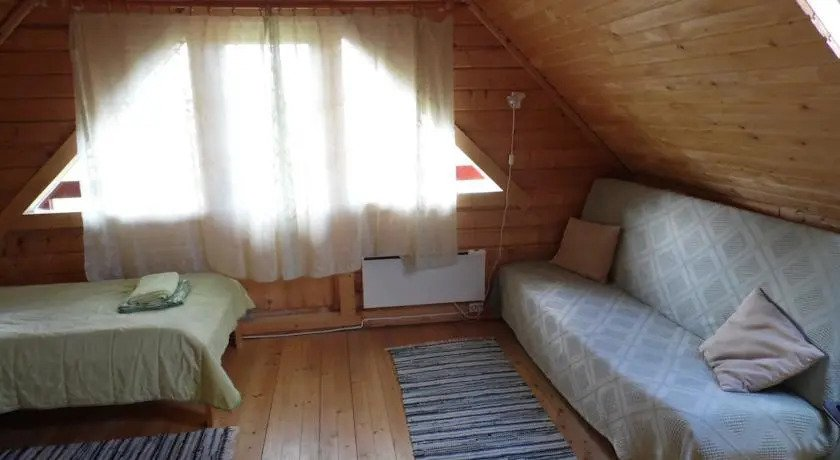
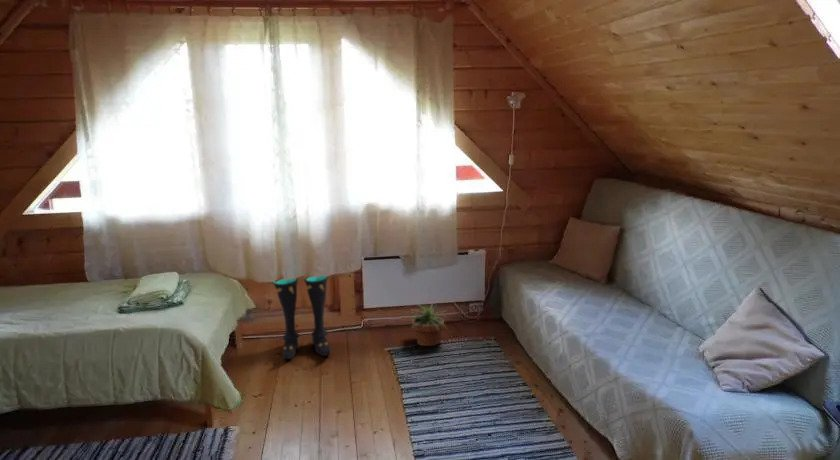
+ boots (294, 315)
+ potted plant (429, 322)
